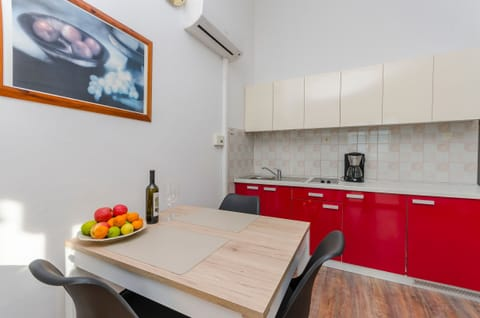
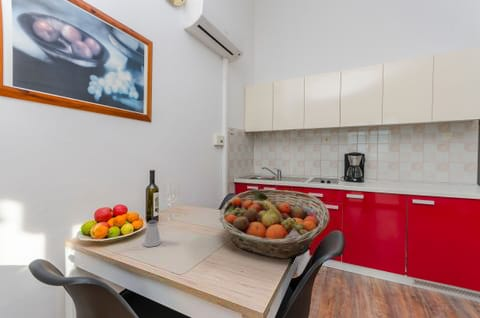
+ fruit basket (270, 218)
+ saltshaker (152, 232)
